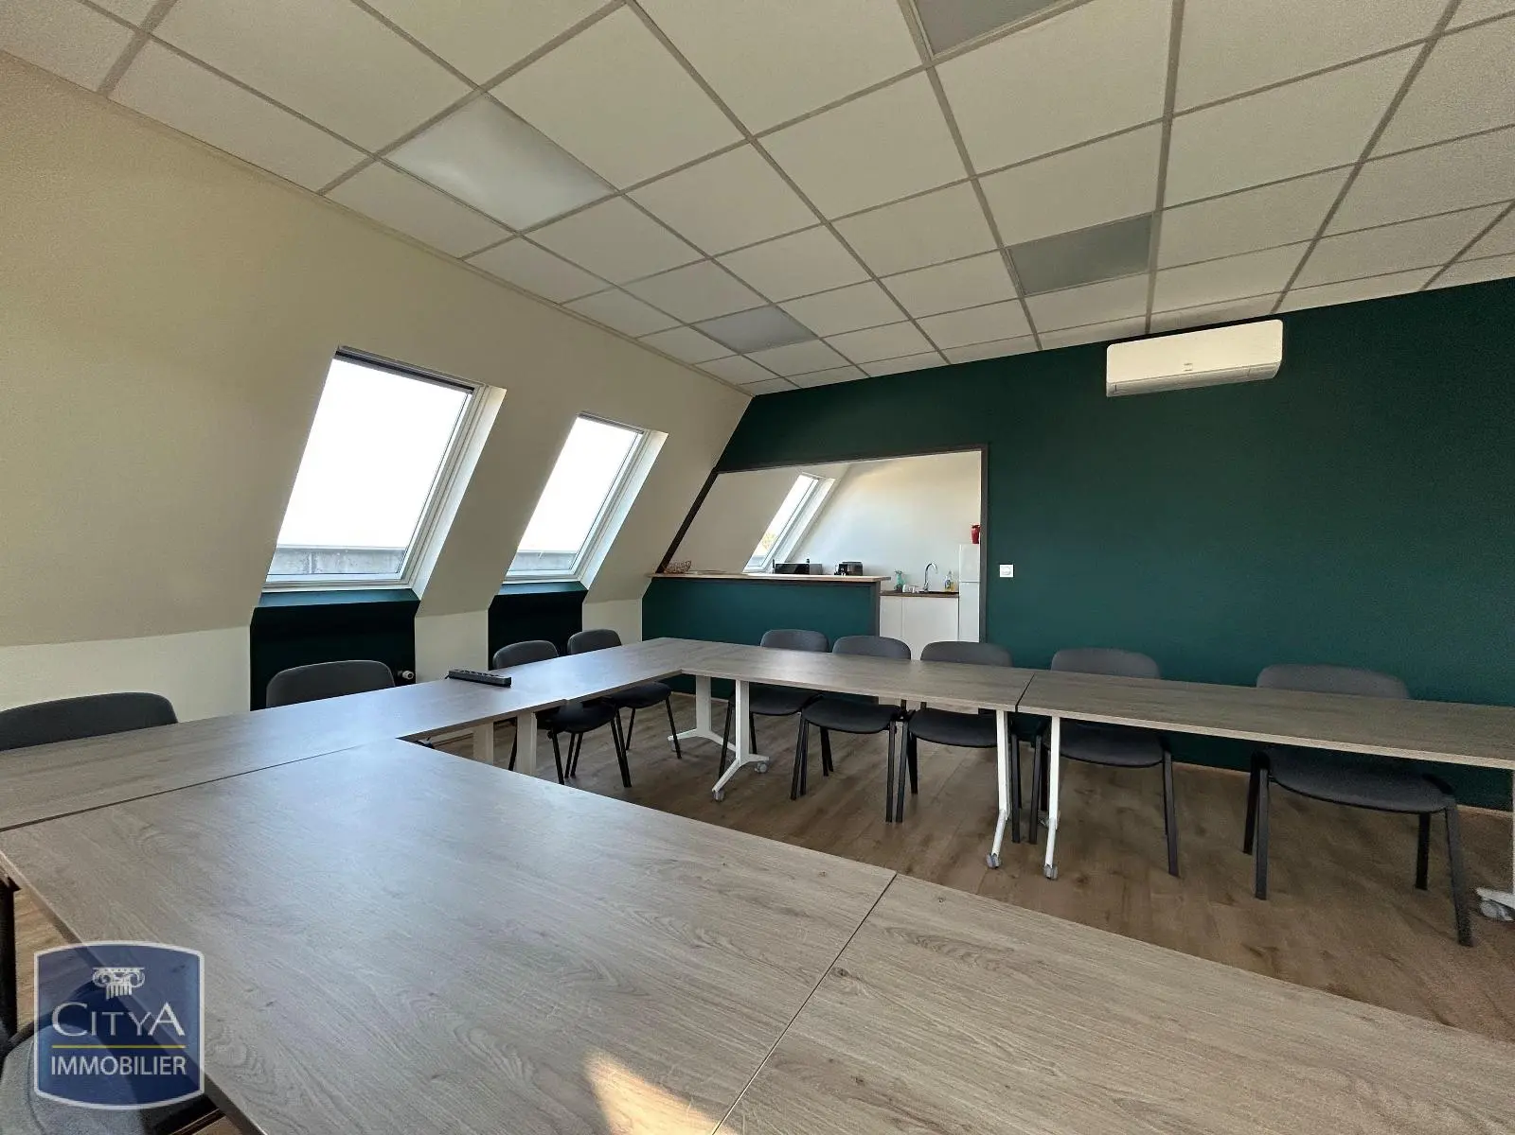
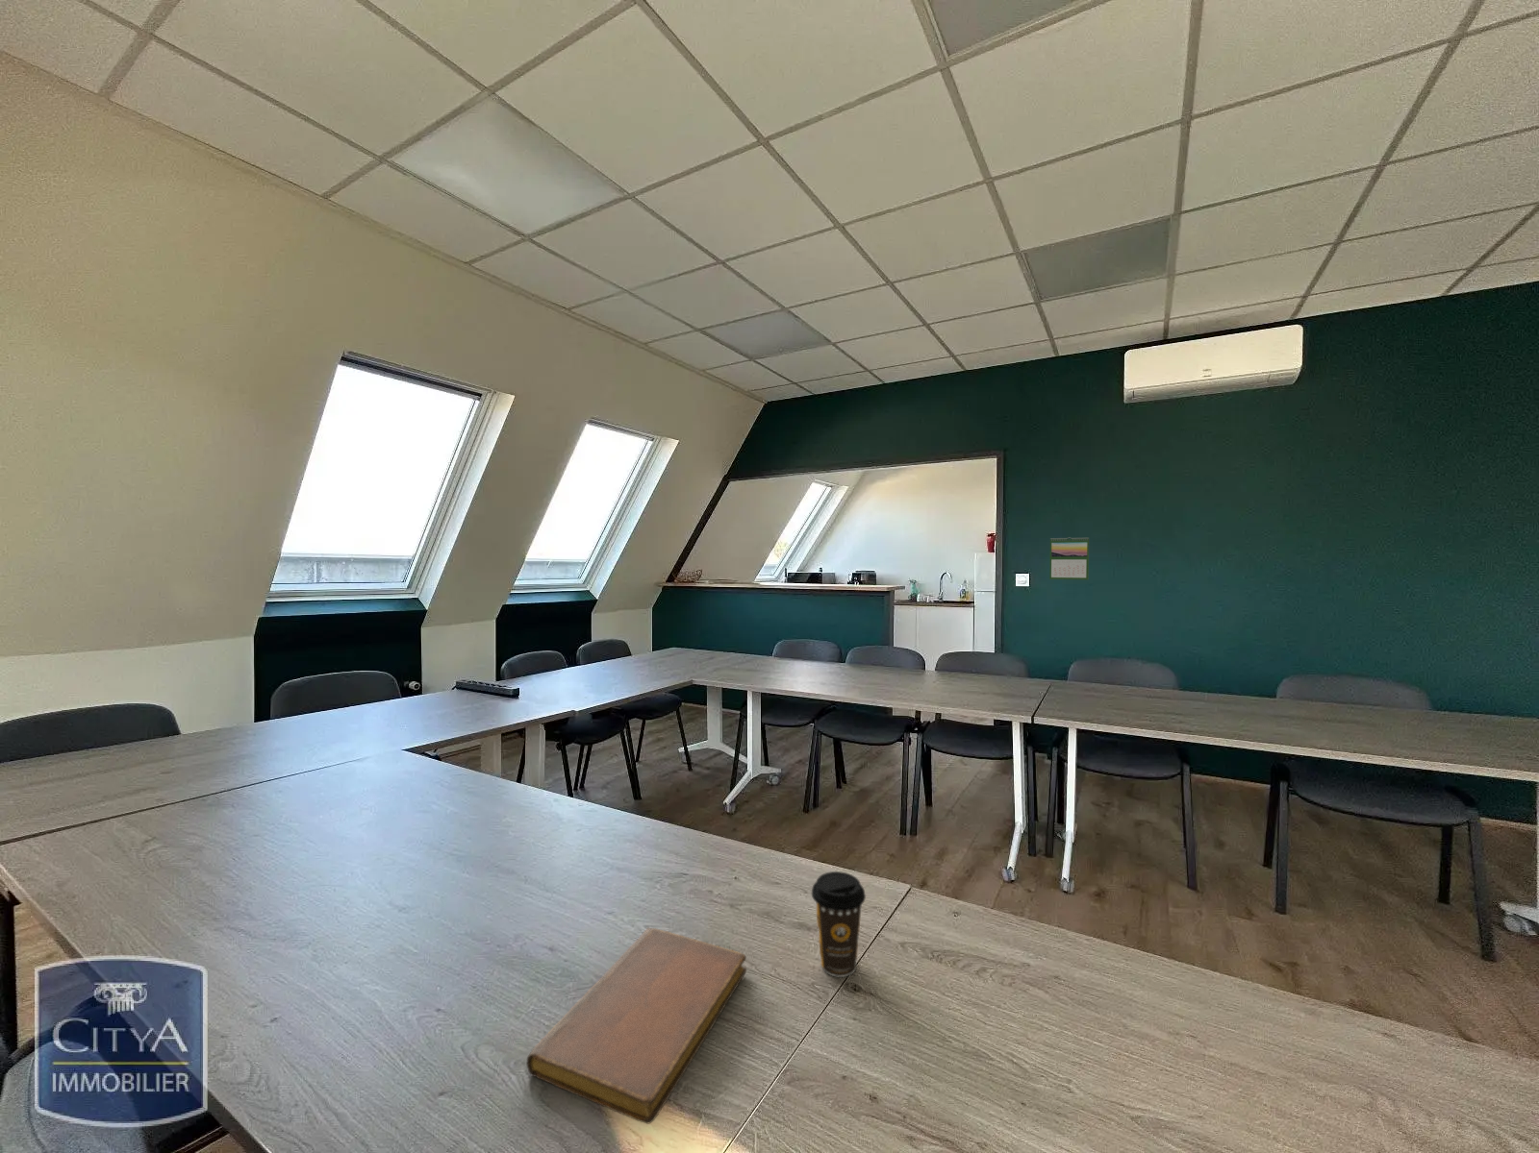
+ calendar (1069, 558)
+ coffee cup (837, 923)
+ notebook (648, 1006)
